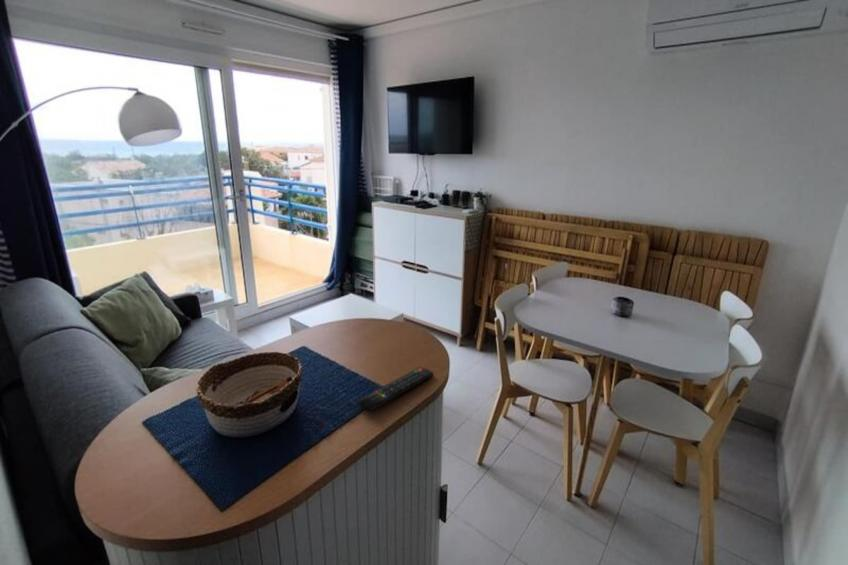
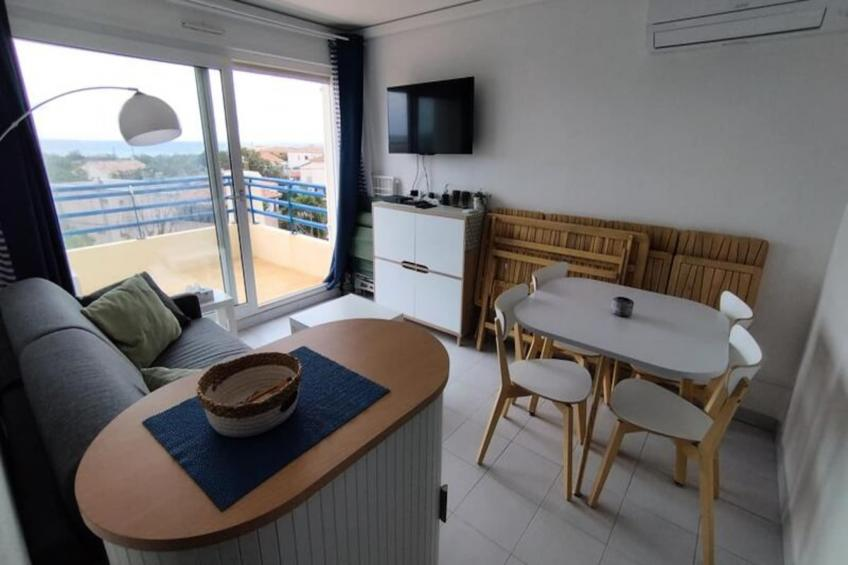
- remote control (398, 387)
